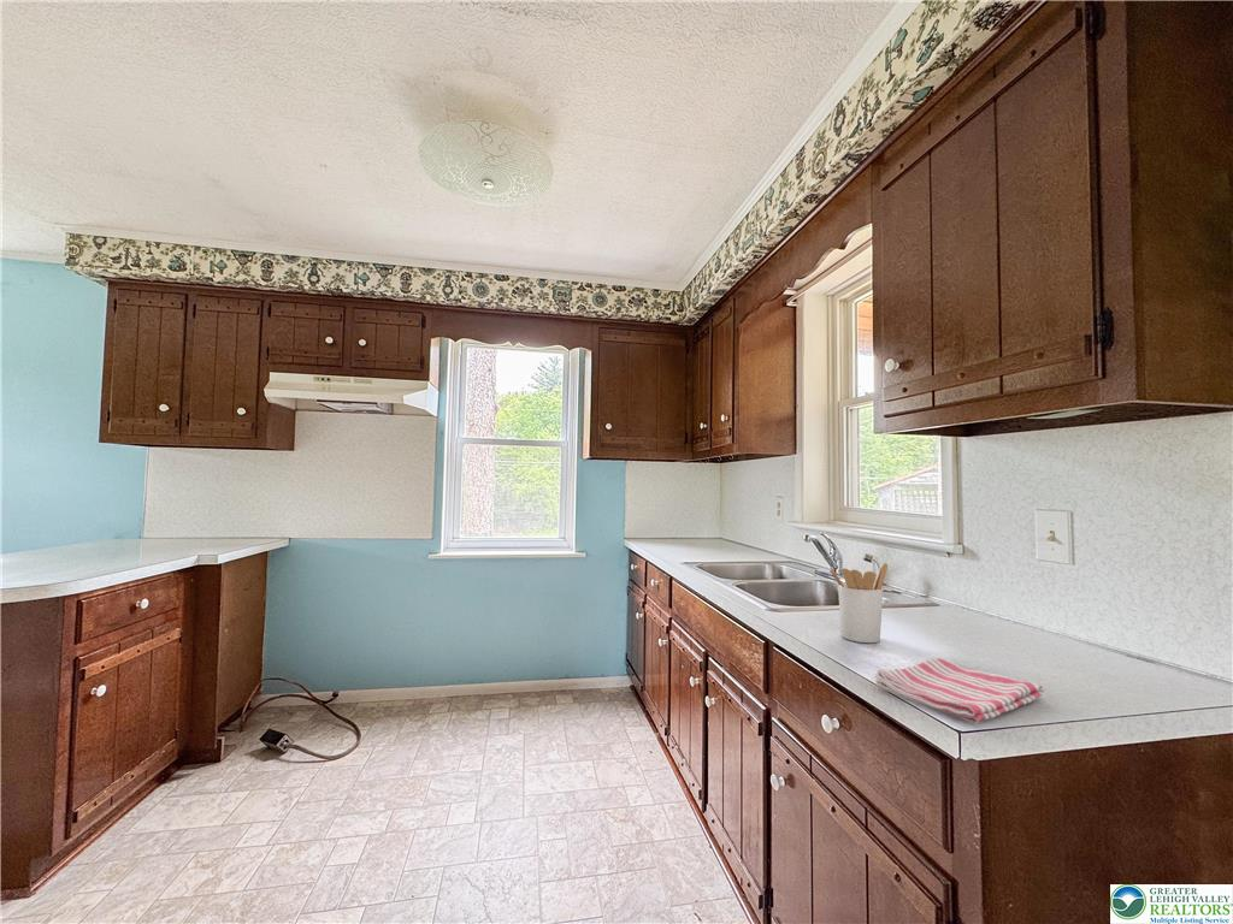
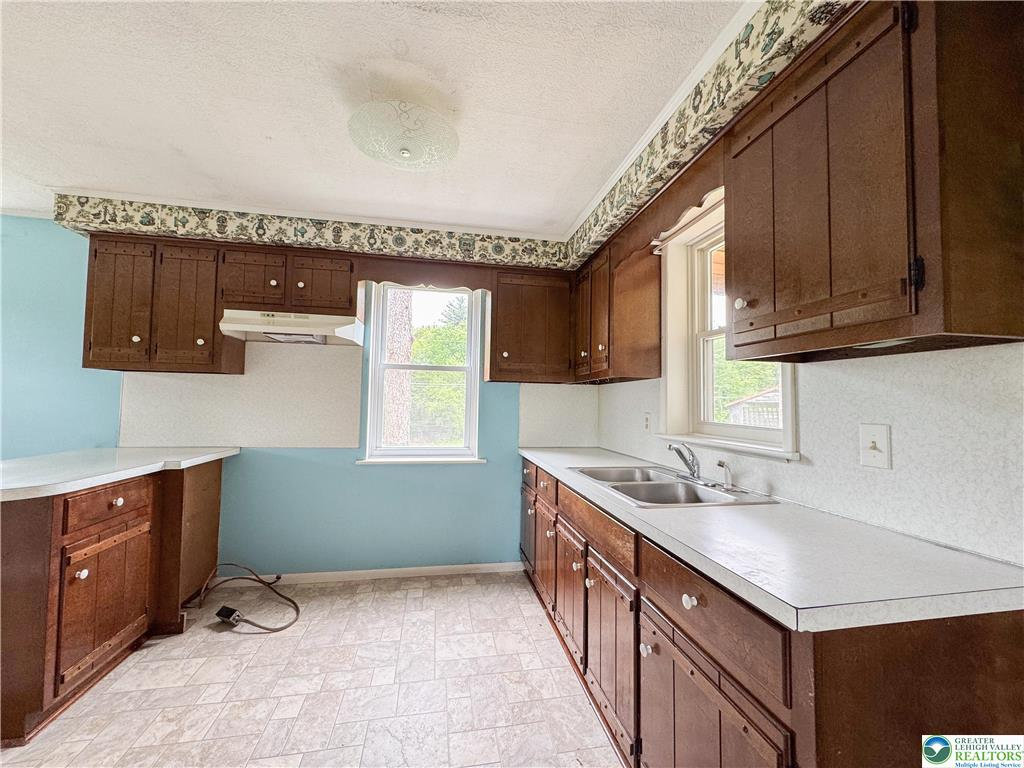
- dish towel (957, 683)
- utensil holder (860, 600)
